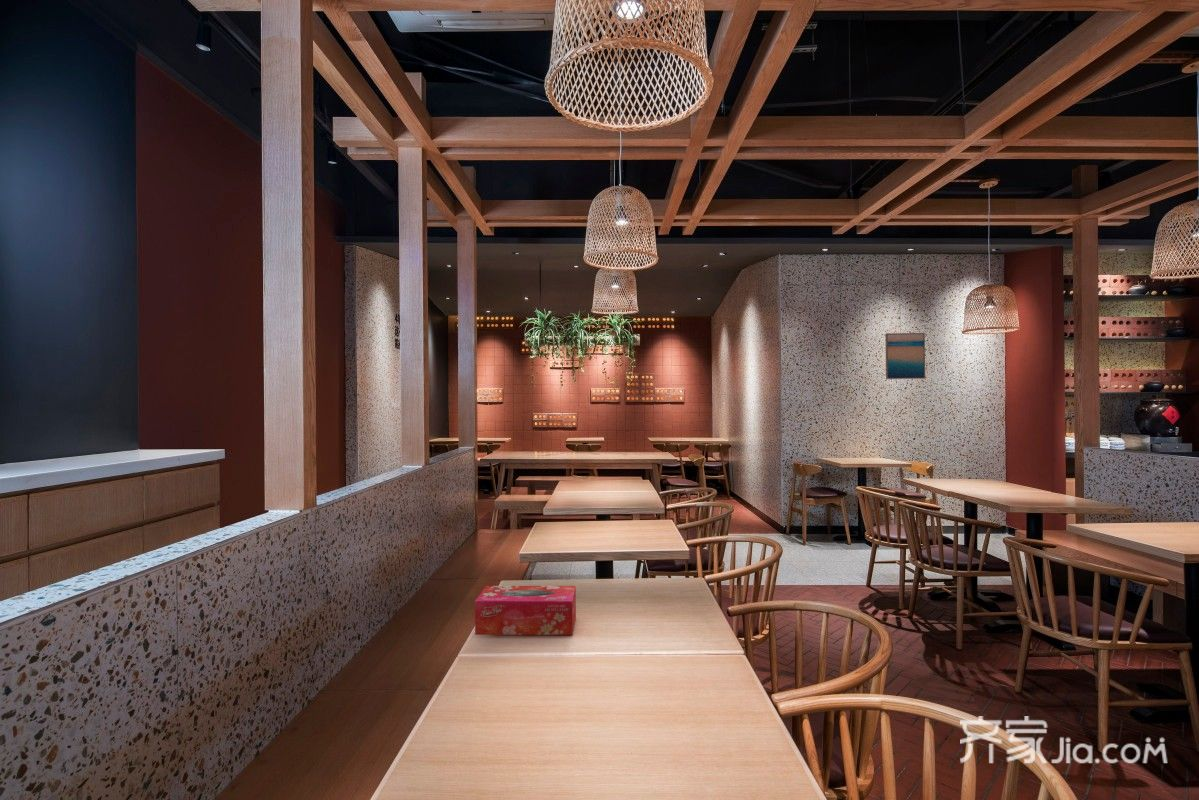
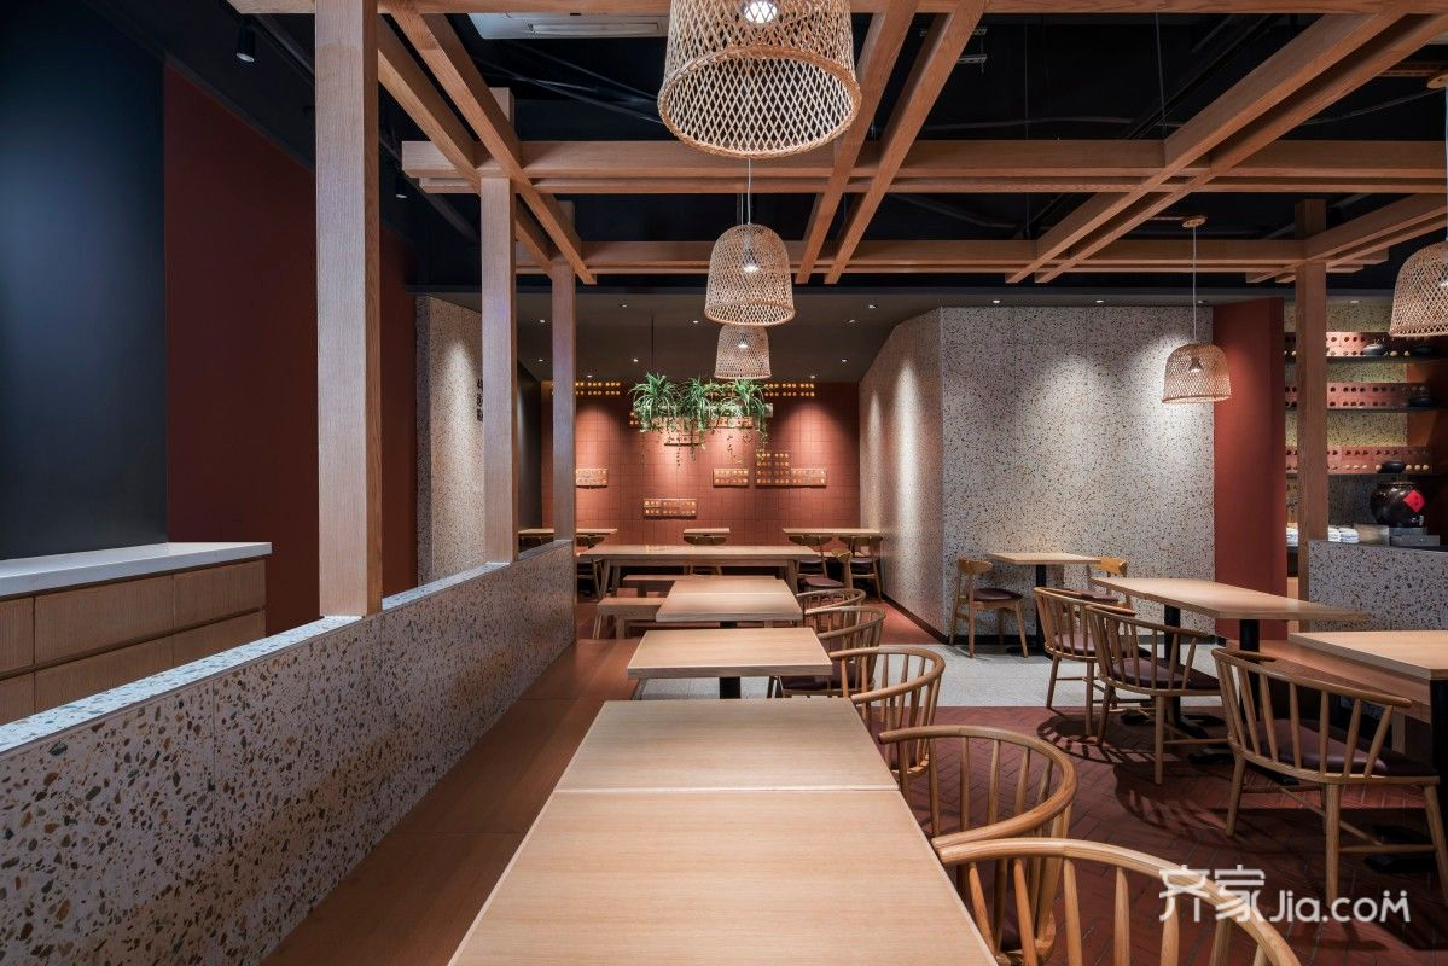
- tissue box (527, 609)
- wall art (905, 356)
